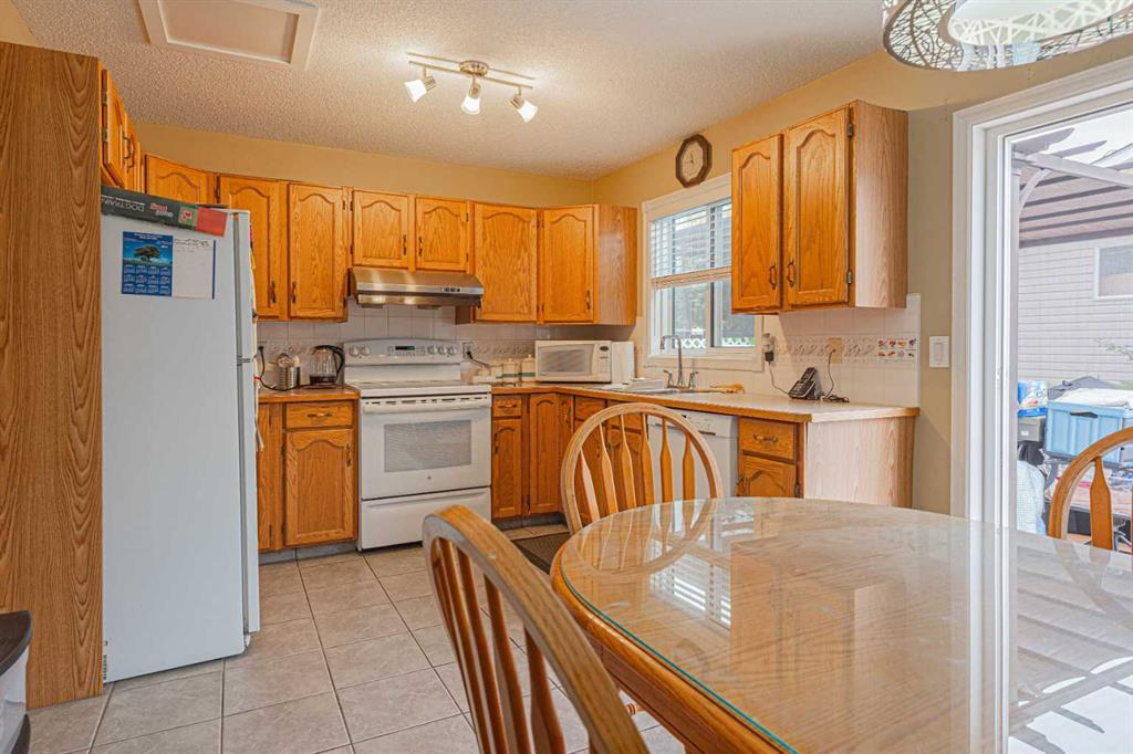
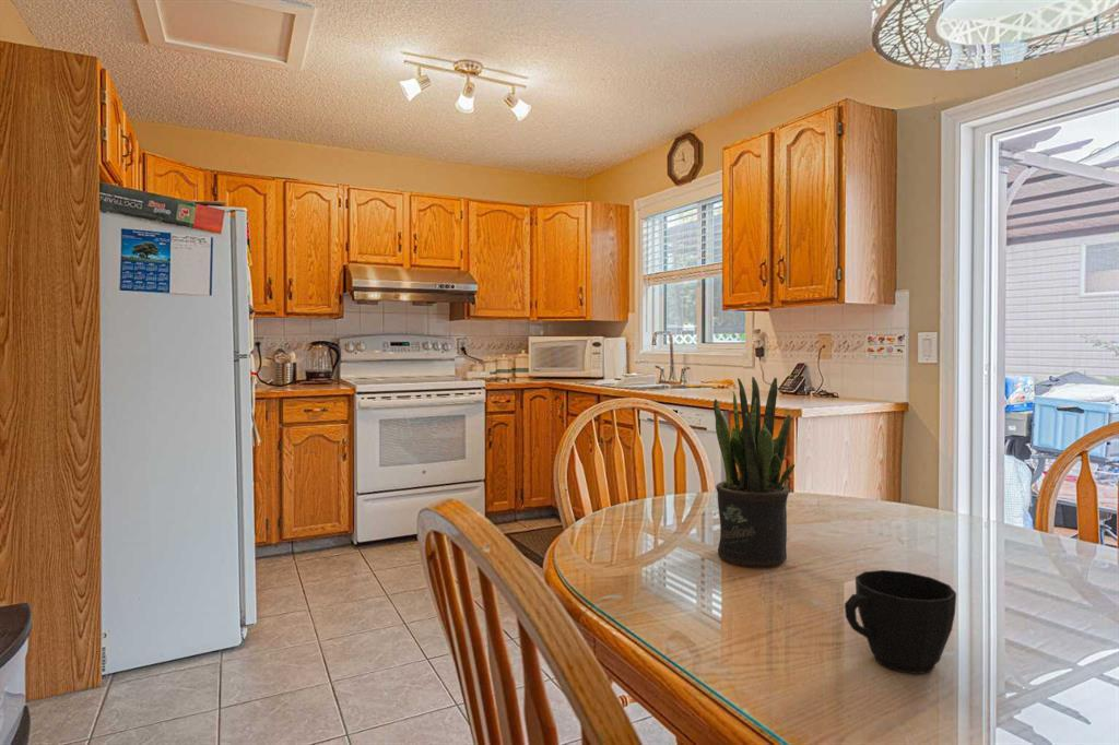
+ potted plant (751, 469)
+ cup (896, 622)
